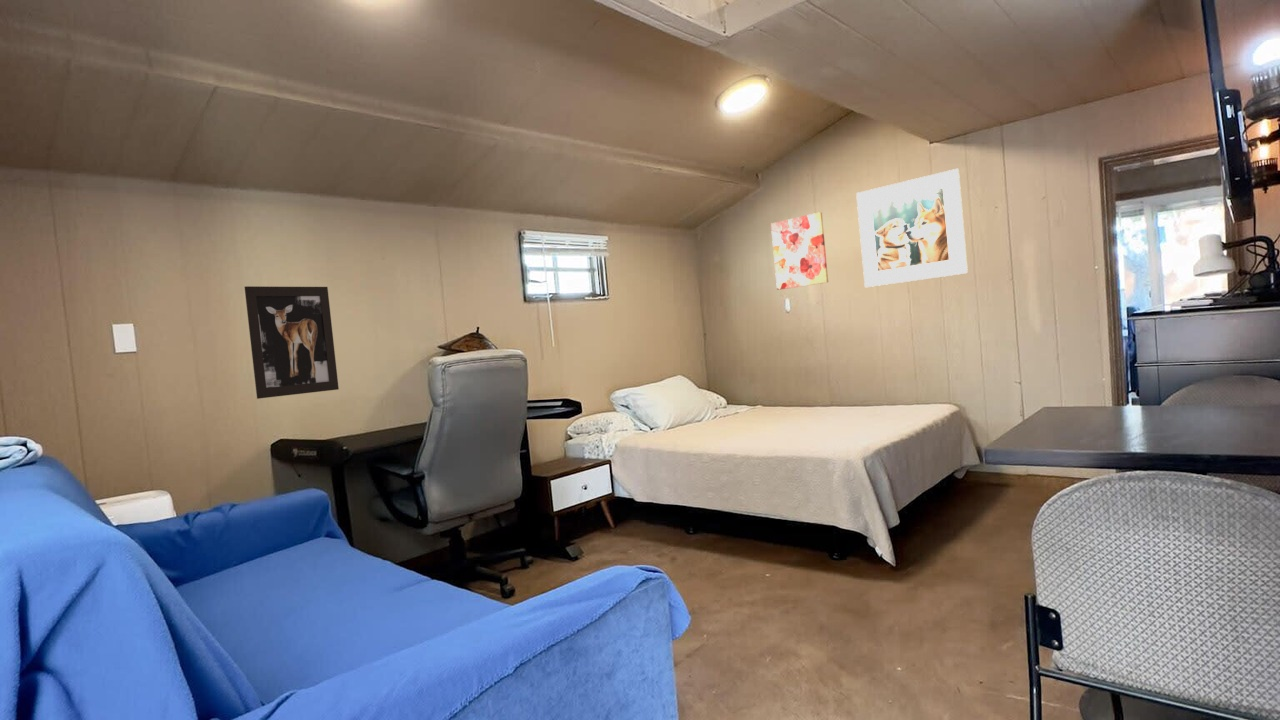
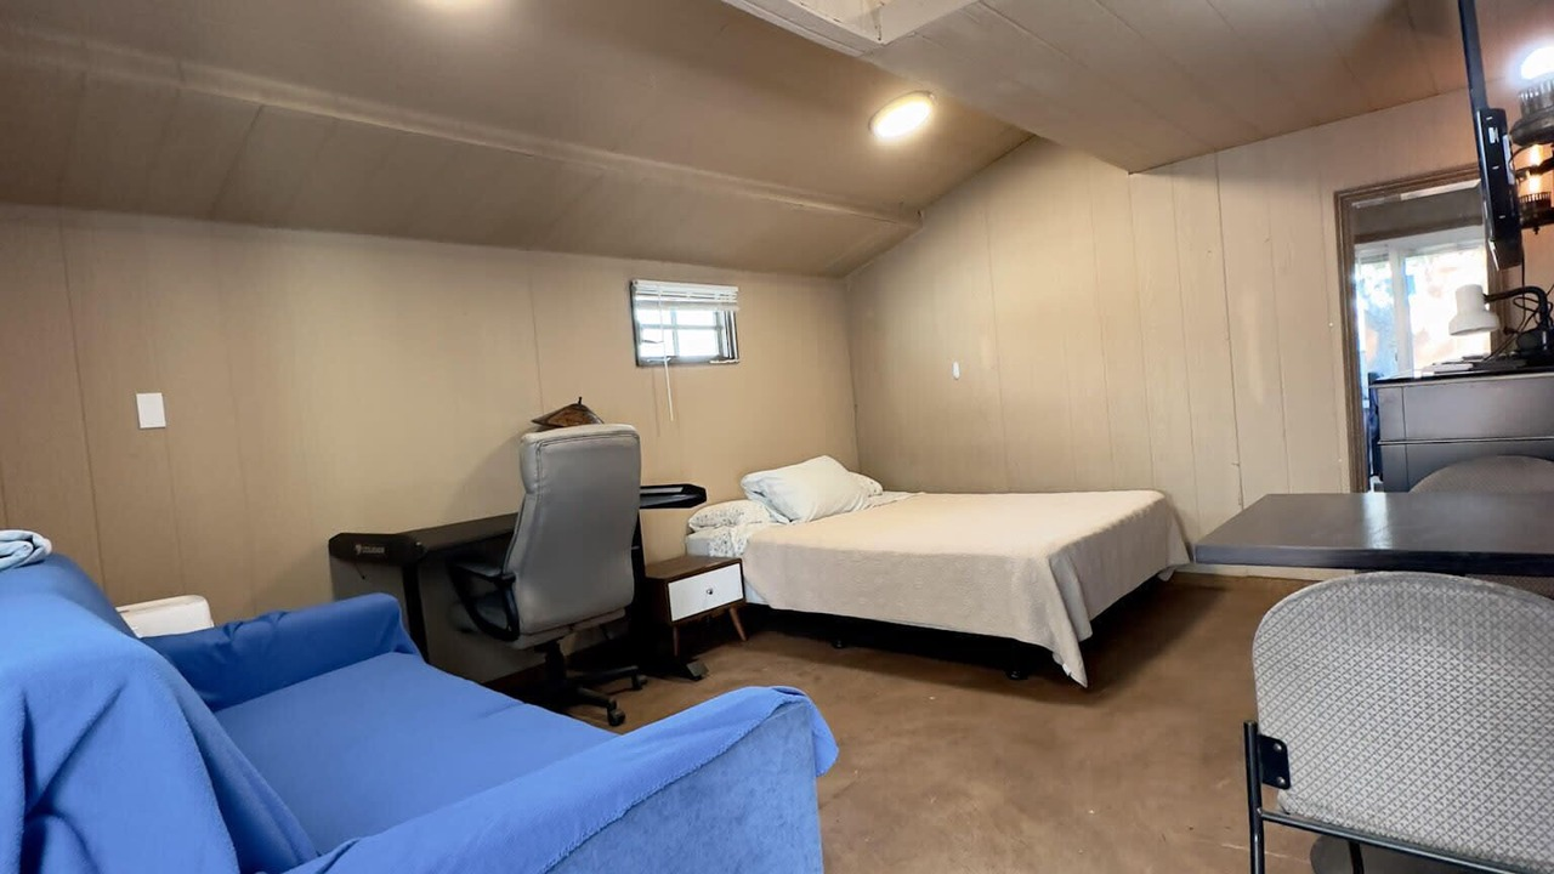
- wall art (798, 252)
- wall art (293, 340)
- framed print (909, 231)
